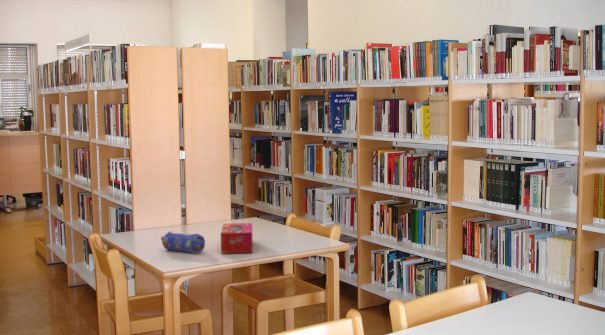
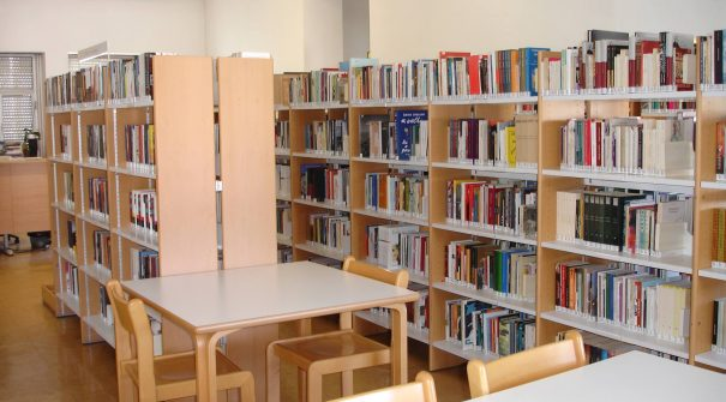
- pencil case (183, 241)
- tissue box (237, 237)
